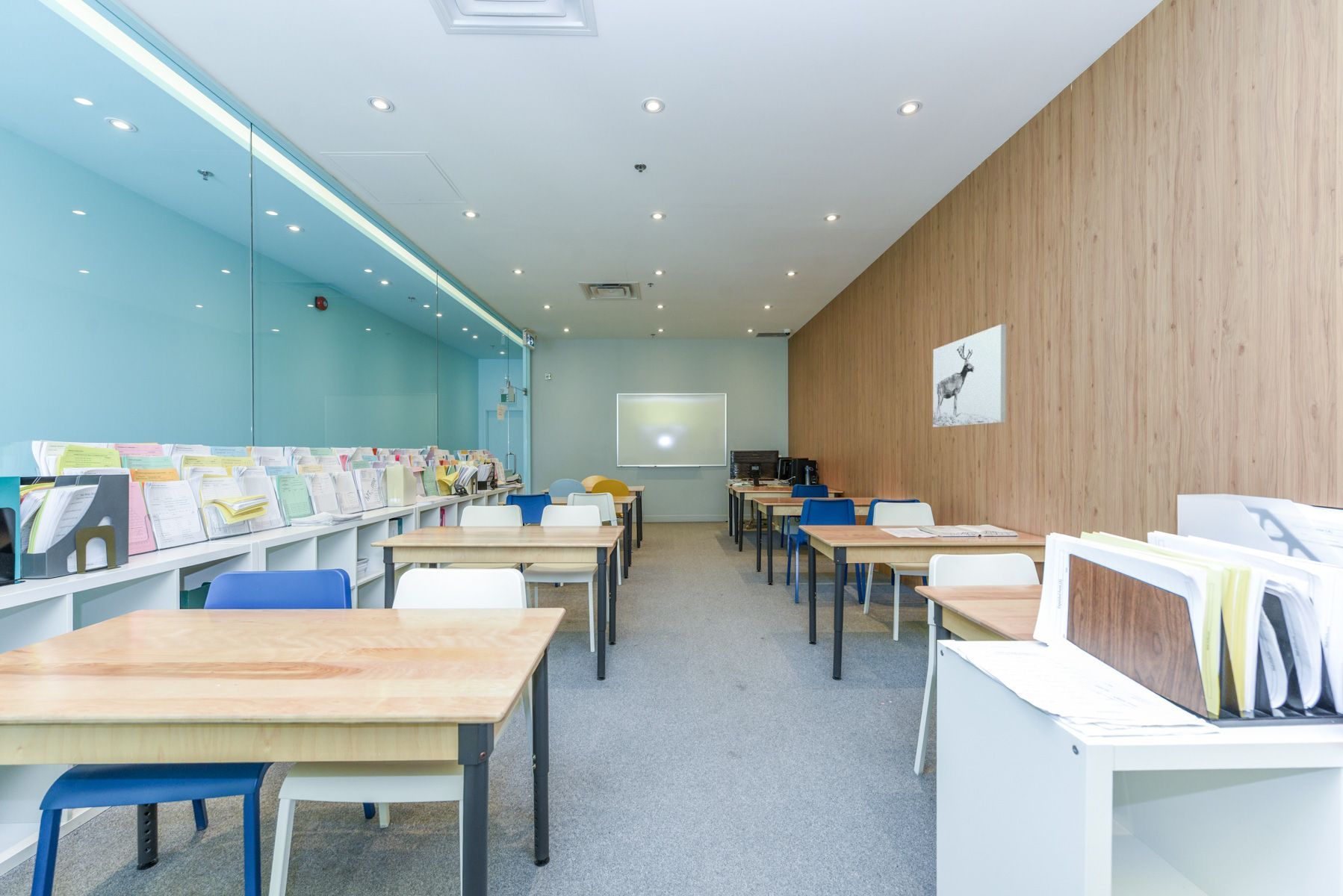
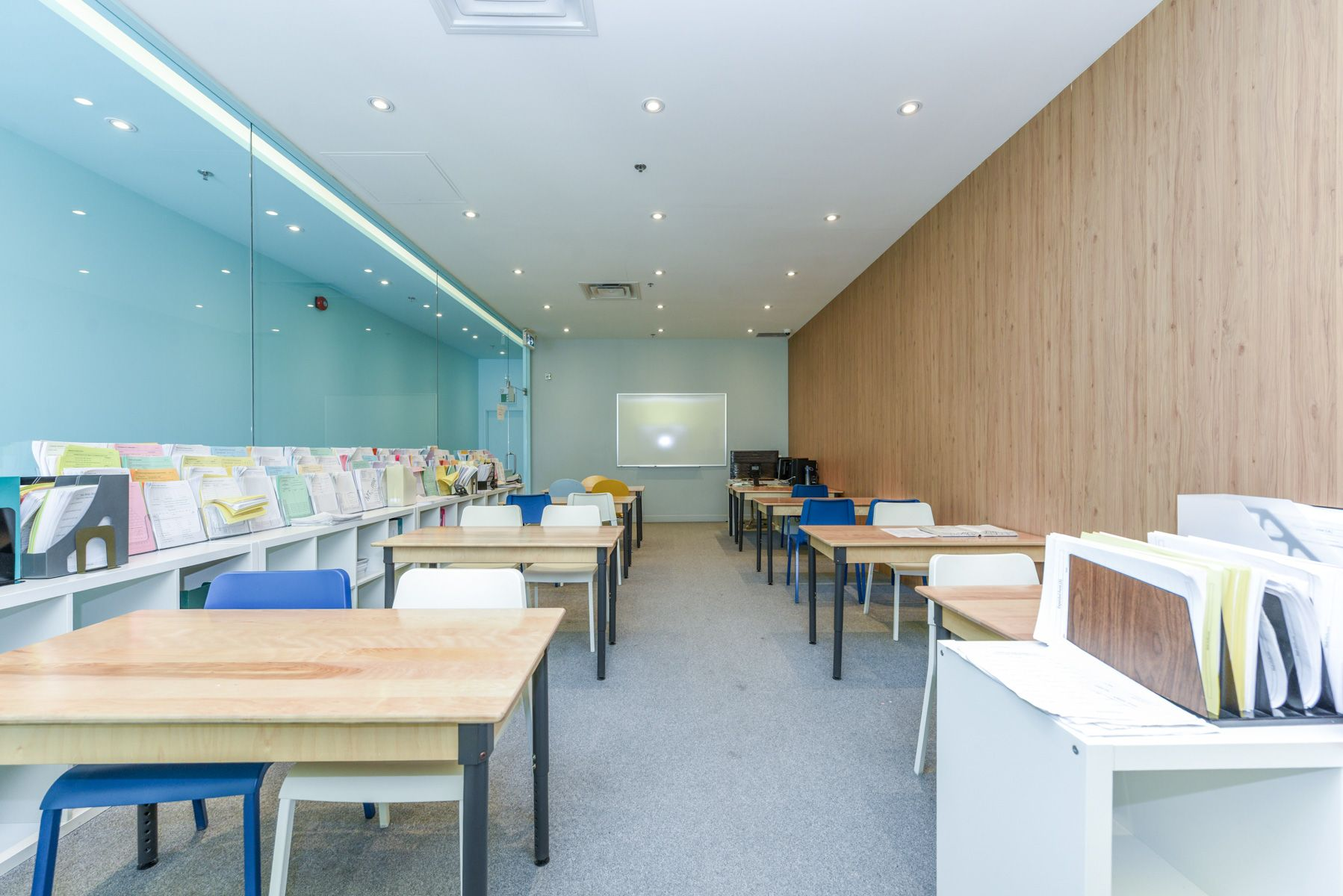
- wall art (965, 382)
